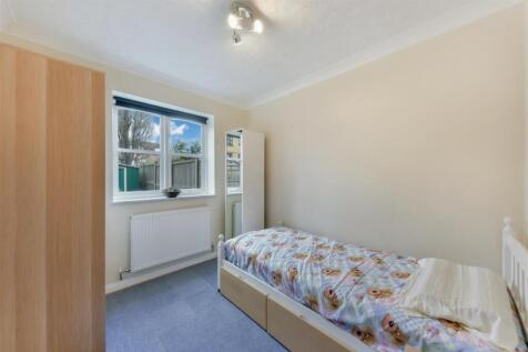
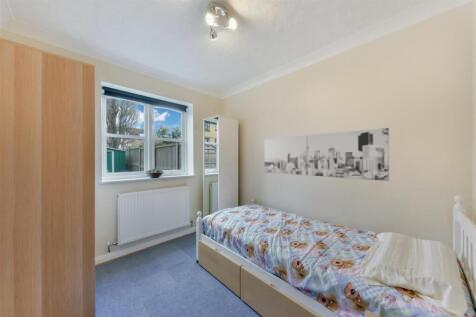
+ wall art (312, 155)
